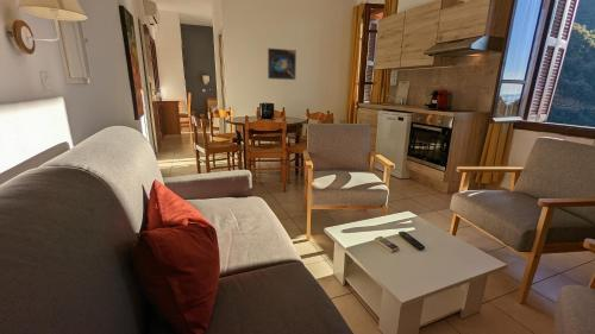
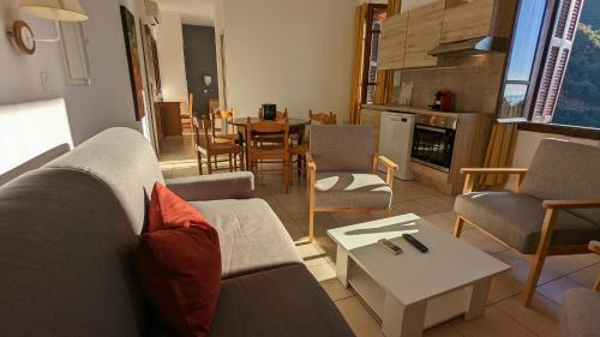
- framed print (282, 64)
